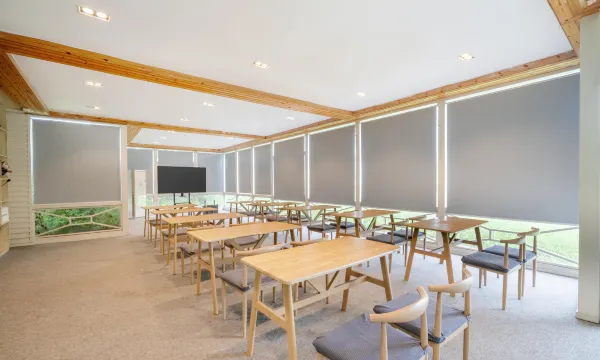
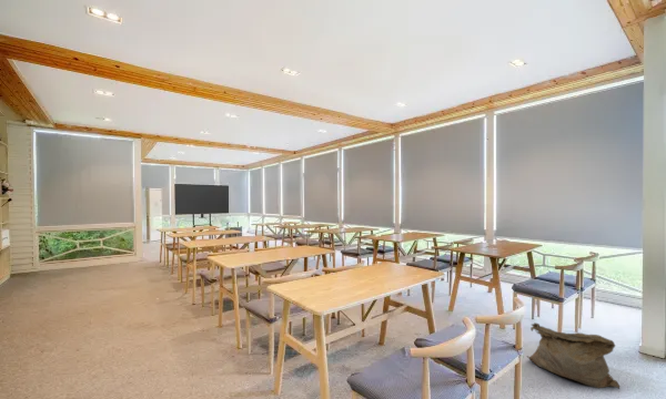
+ bag (569, 351)
